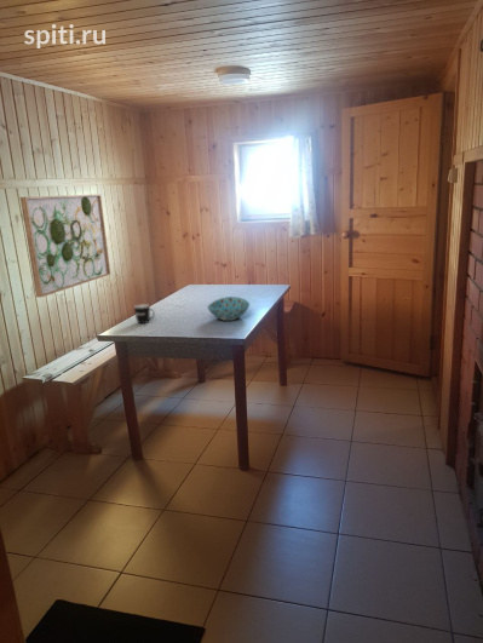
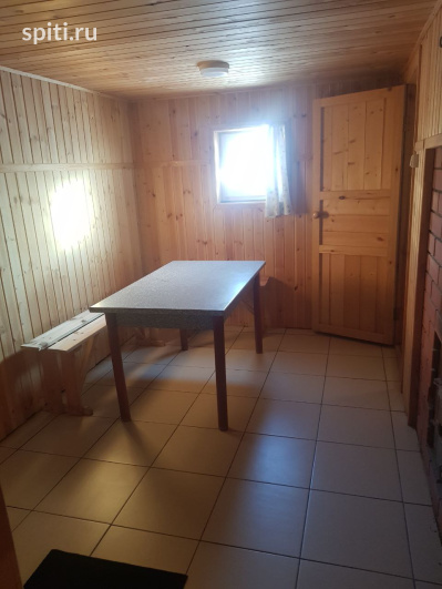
- mug (144, 314)
- bowl (229, 310)
- wall art (73, 241)
